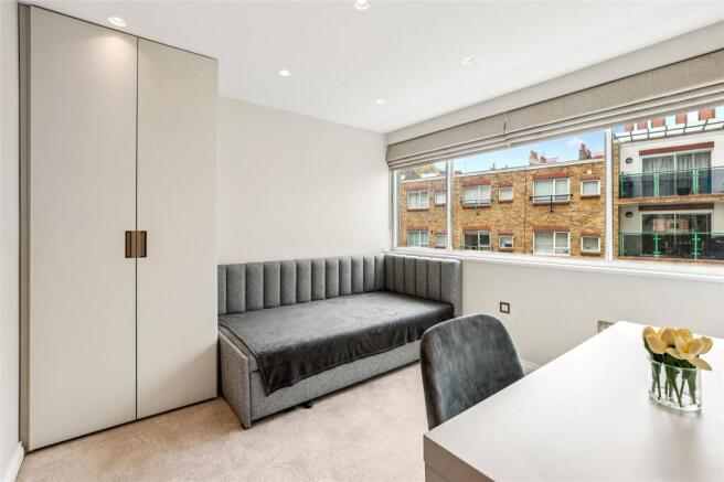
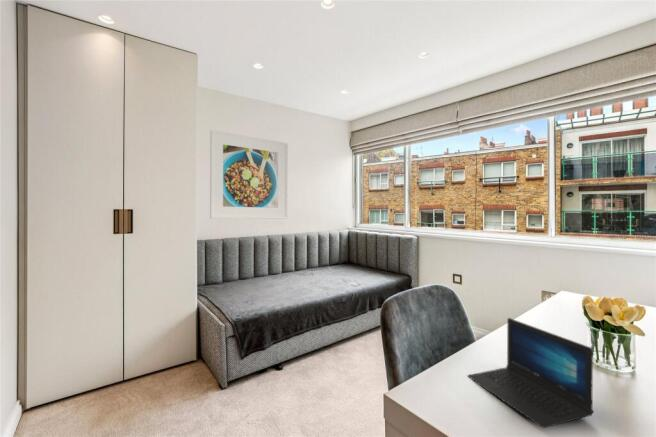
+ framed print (251, 178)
+ laptop (523, 364)
